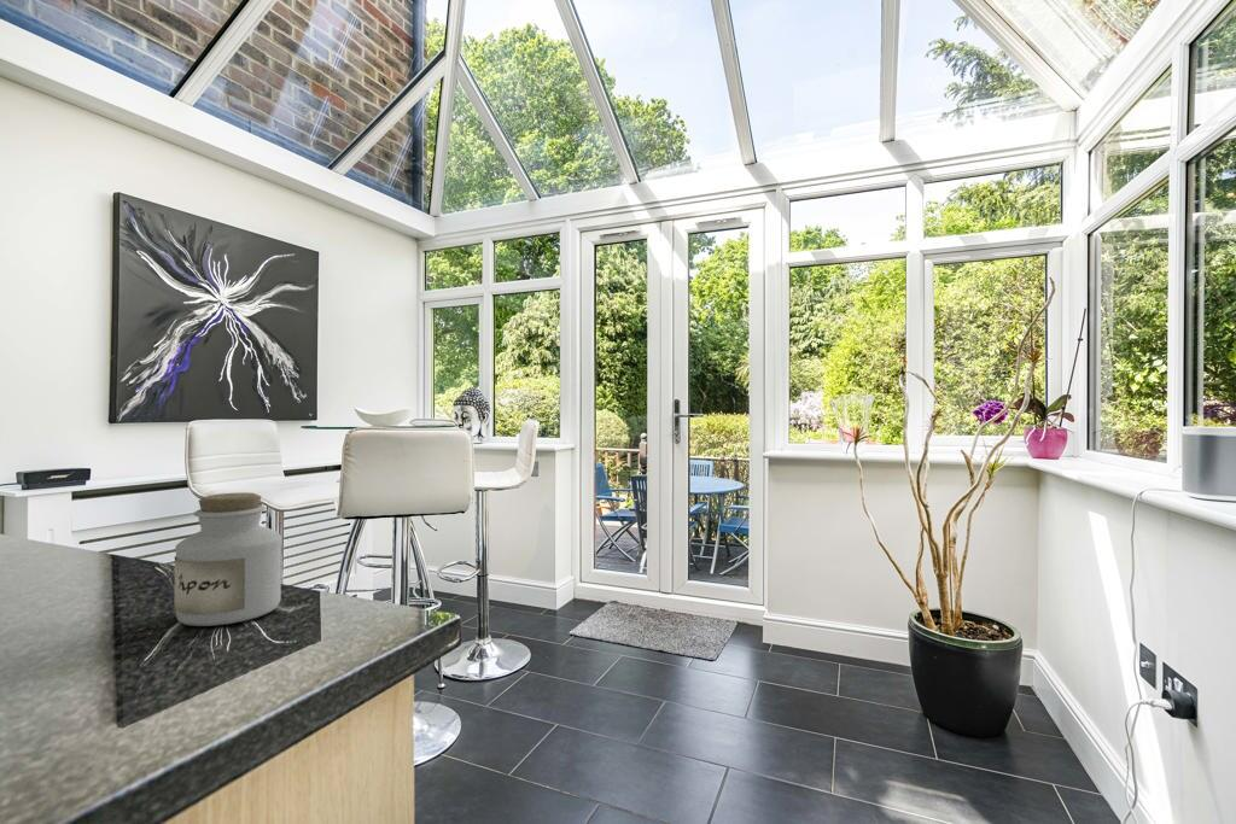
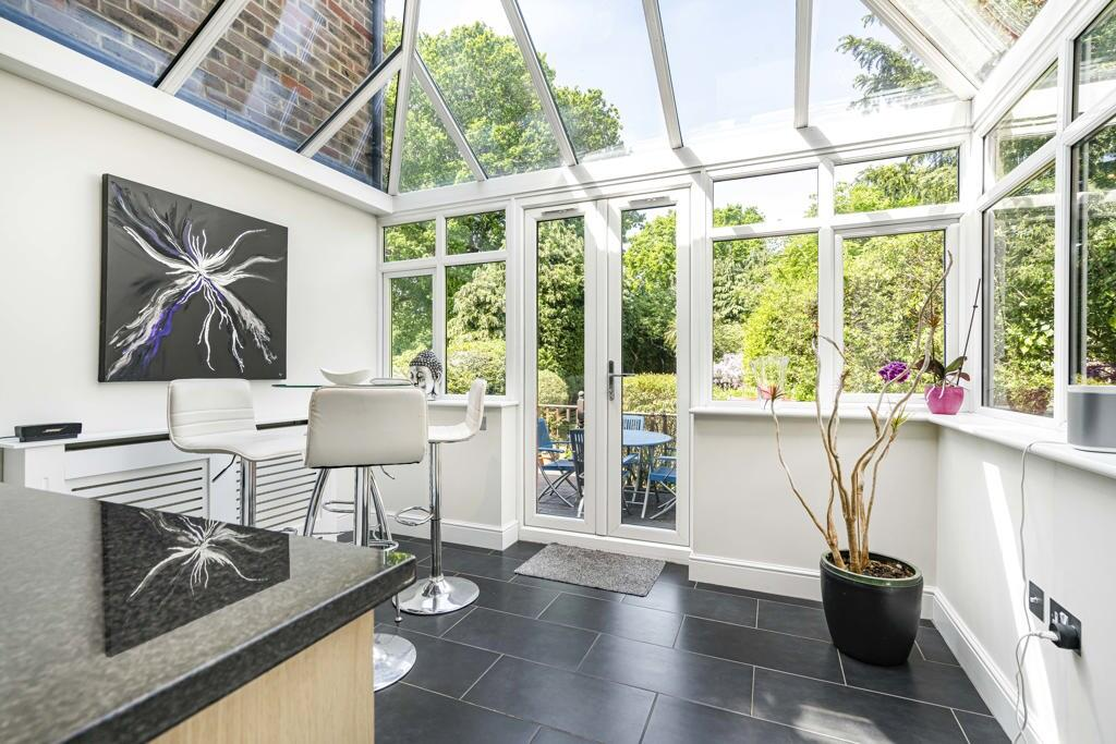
- jar (229, 553)
